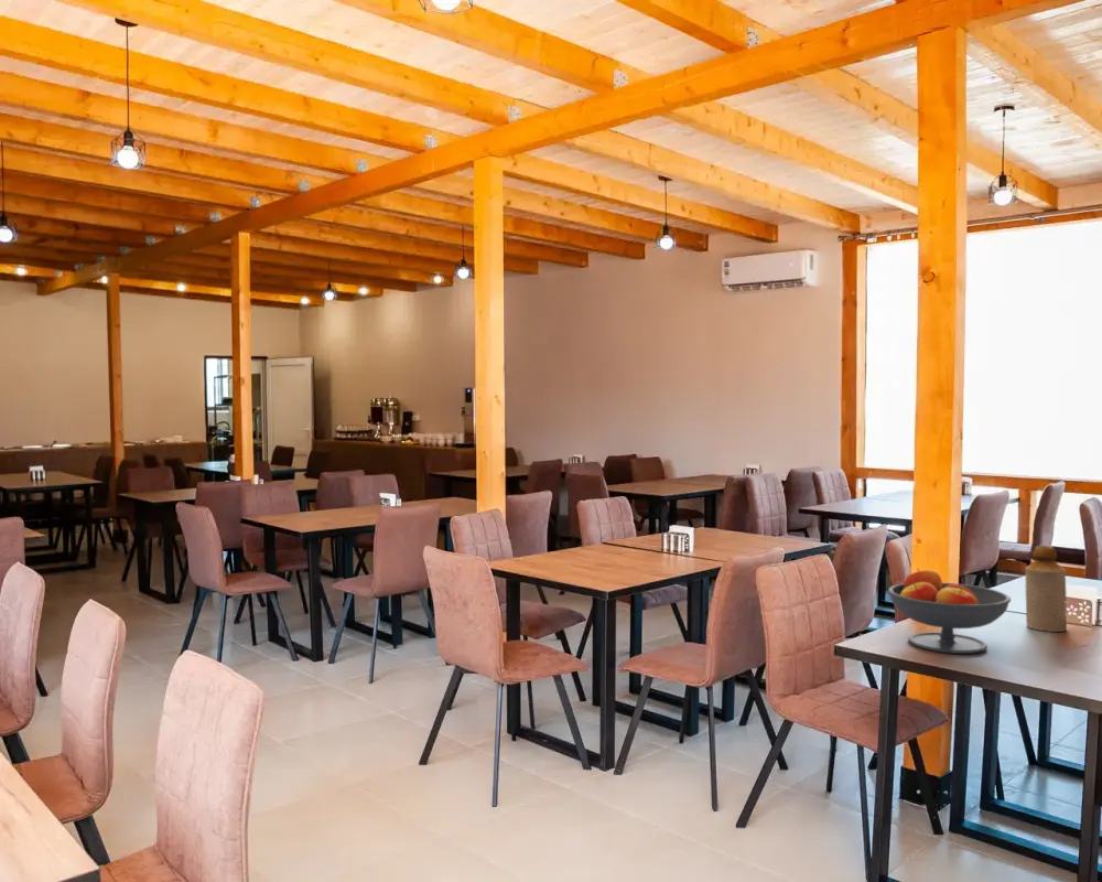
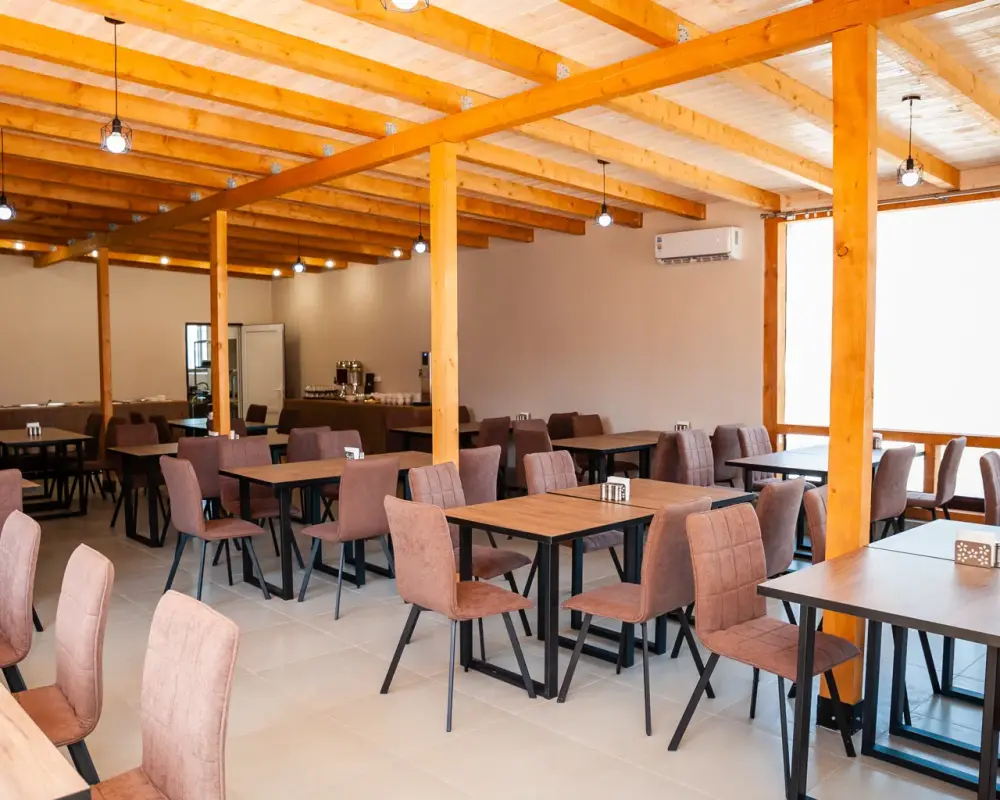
- fruit bowl (947, 609)
- bottle (1046, 587)
